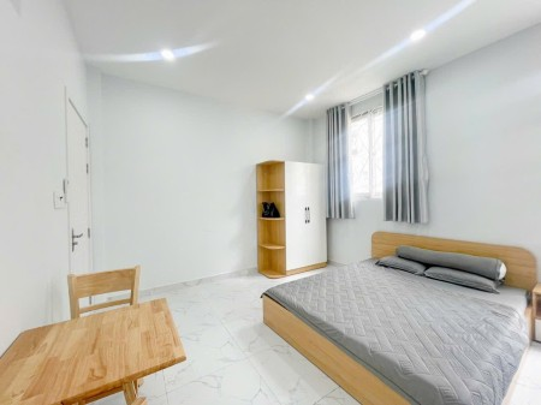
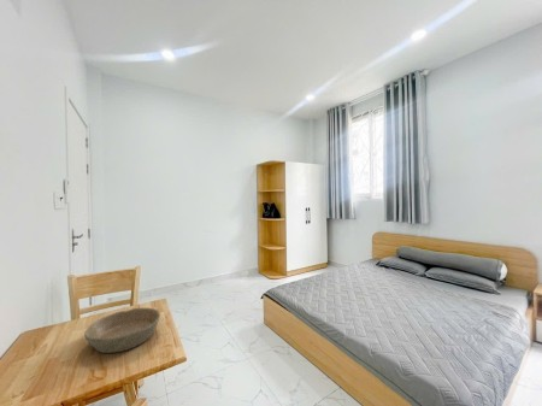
+ bowl (125, 328)
